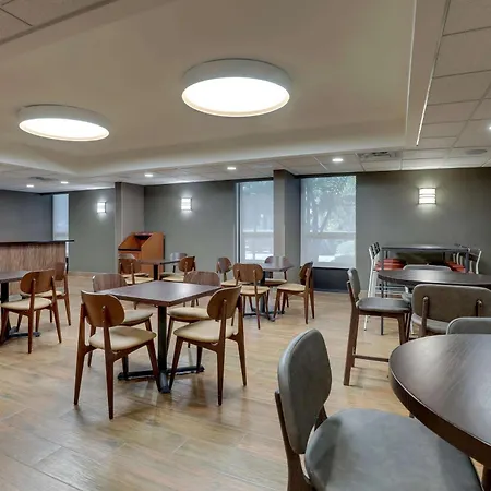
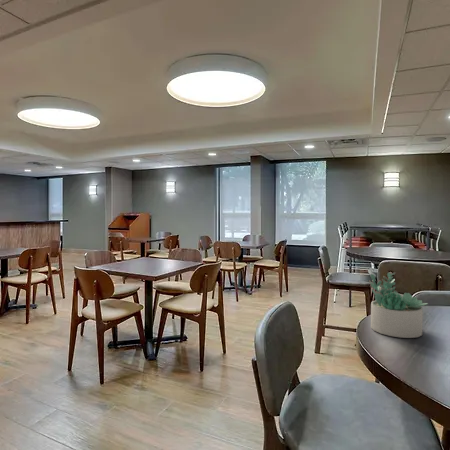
+ succulent plant (397, 301)
